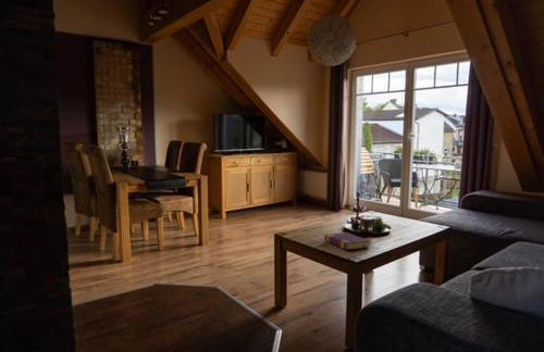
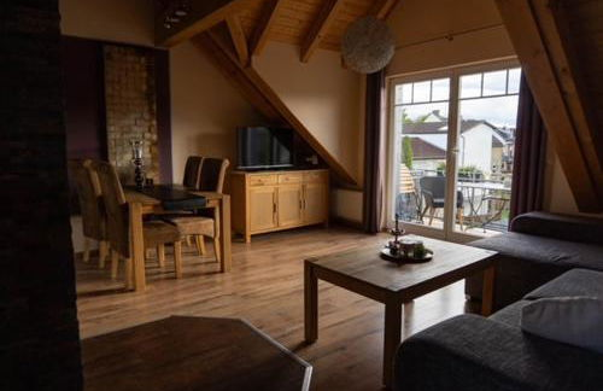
- book (346, 240)
